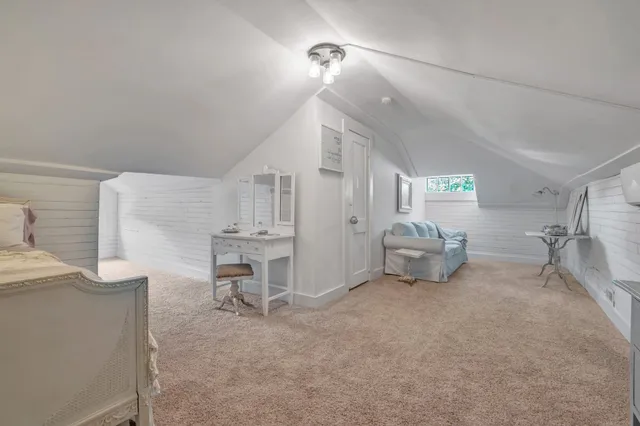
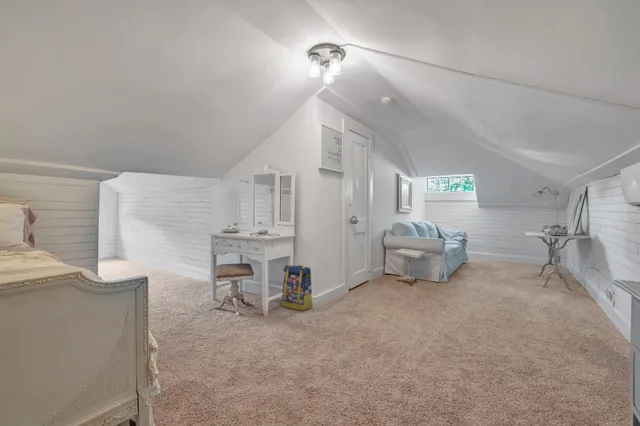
+ backpack (297, 286)
